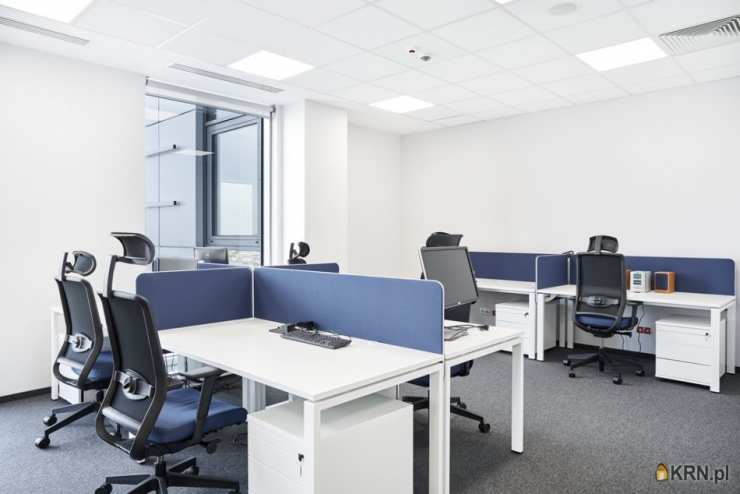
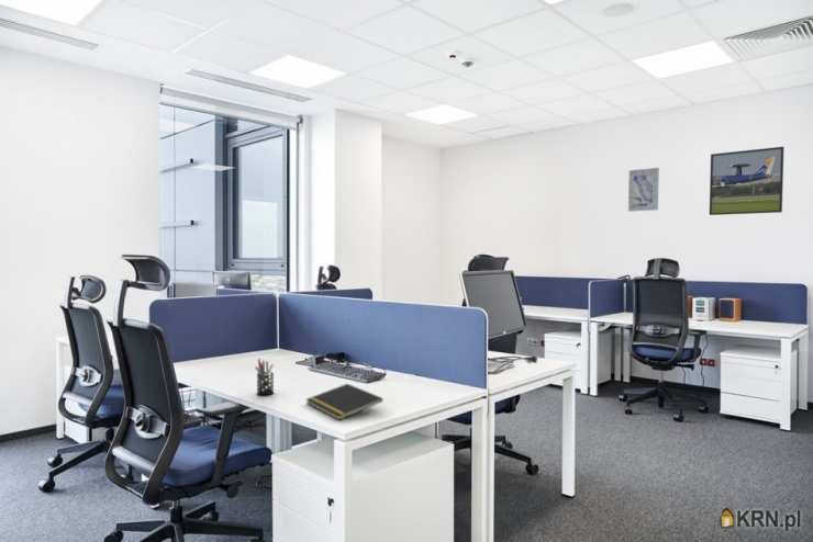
+ pen holder (263, 376)
+ wall art (643, 190)
+ notepad (343, 399)
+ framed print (745, 182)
